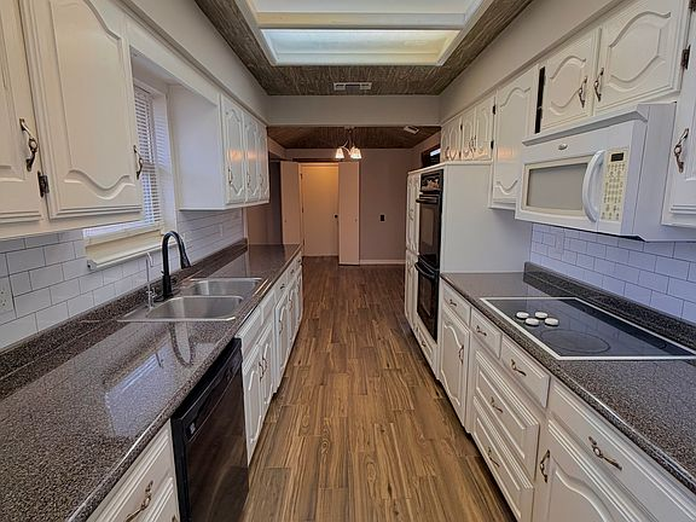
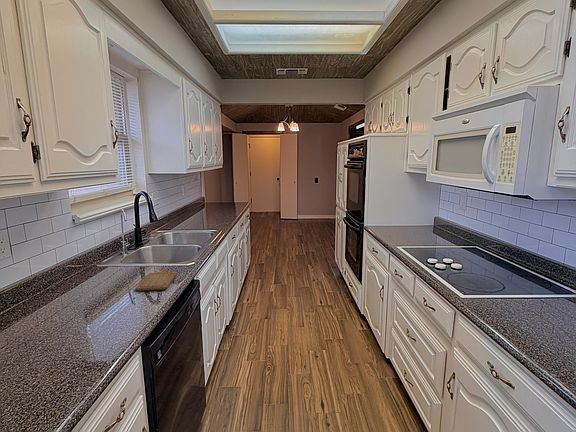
+ chopping board (158, 278)
